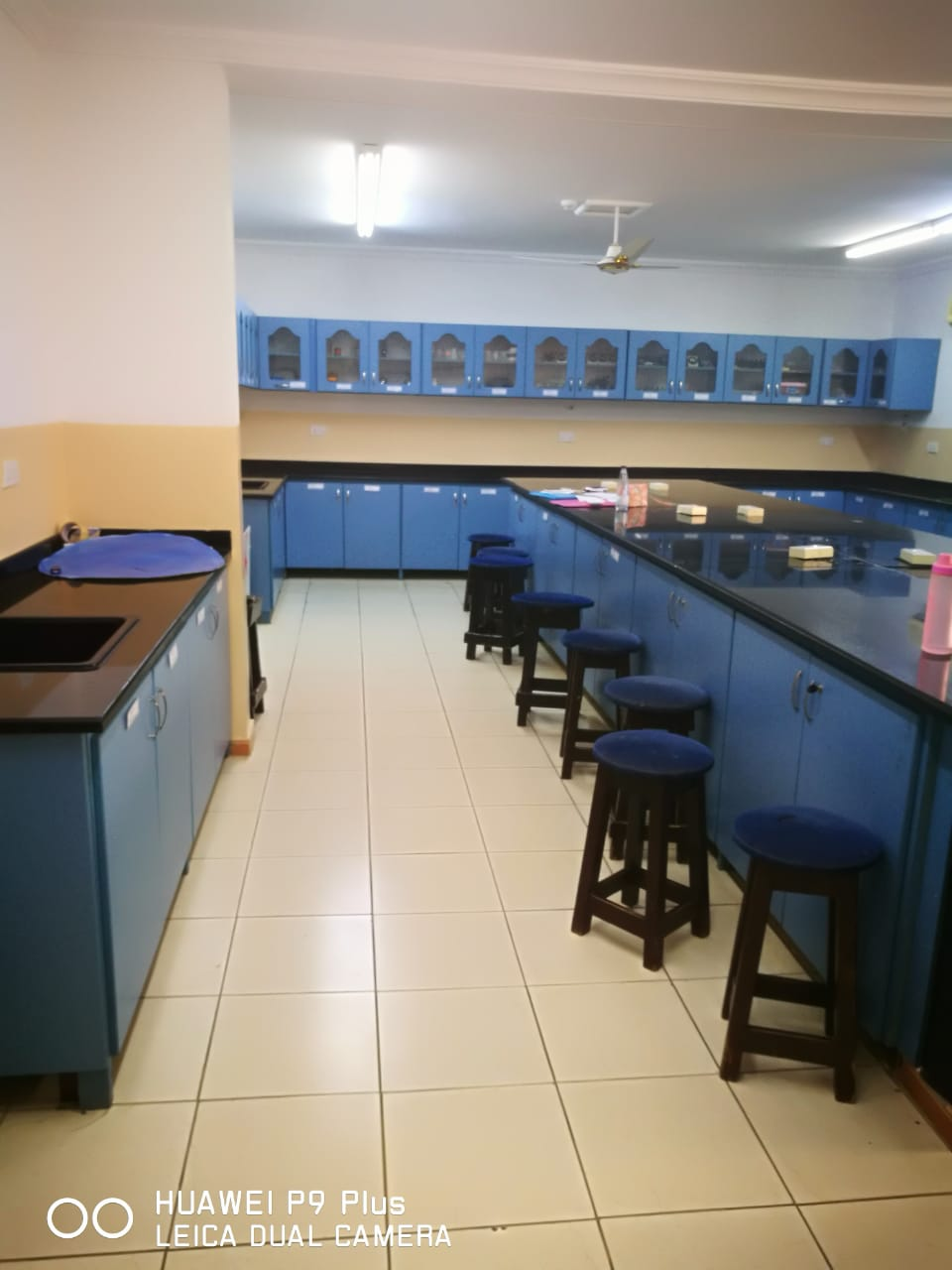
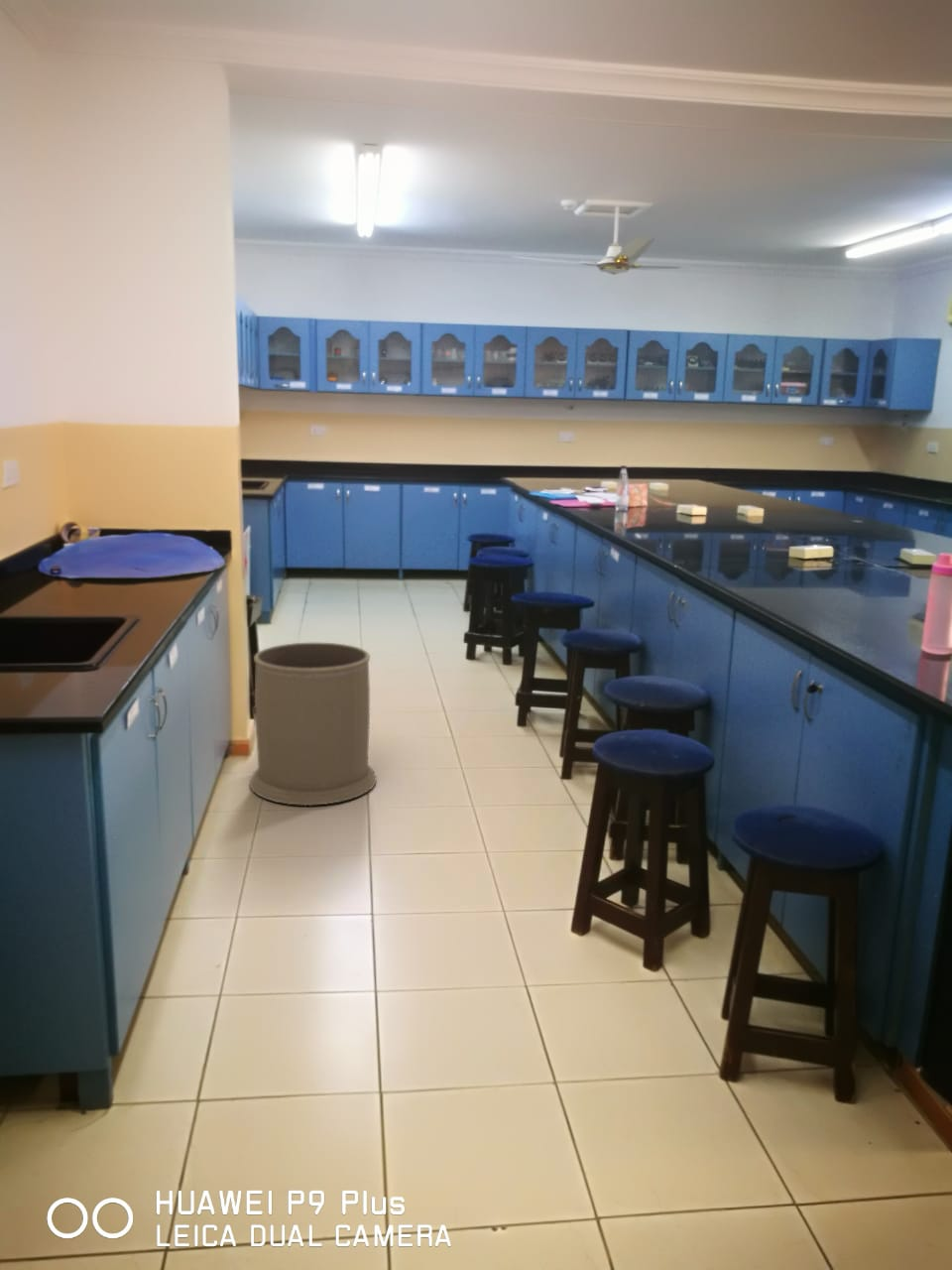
+ trash can (312, 718)
